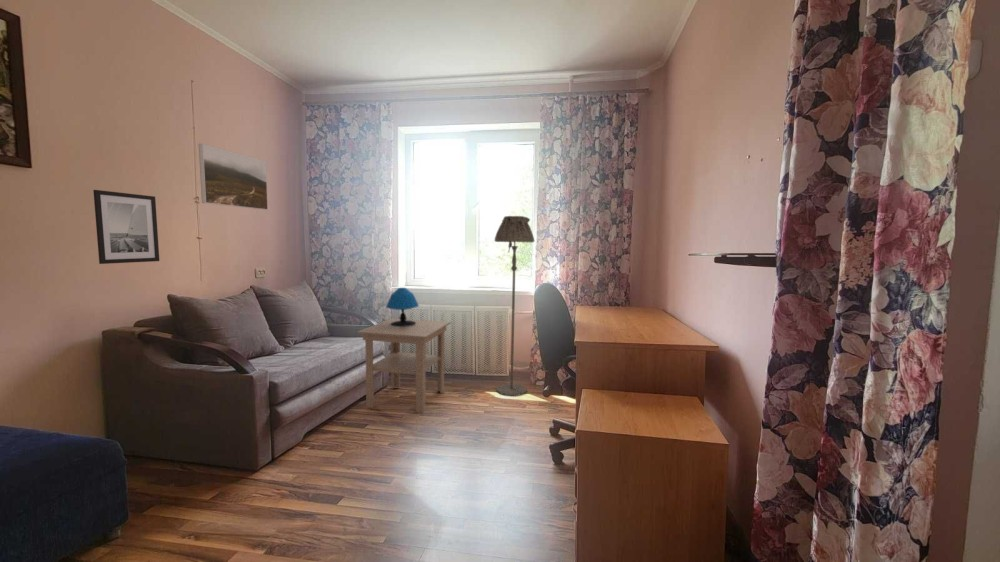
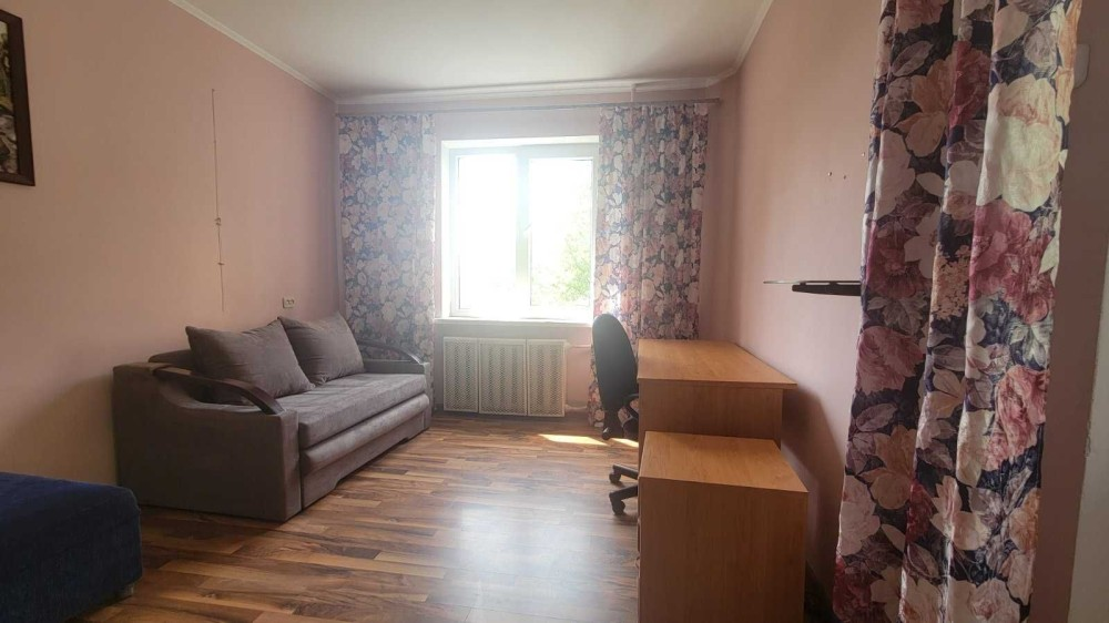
- side table (407, 362)
- table lamp (402, 305)
- wall art (128, 228)
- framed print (236, 180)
- floor lamp (513, 305)
